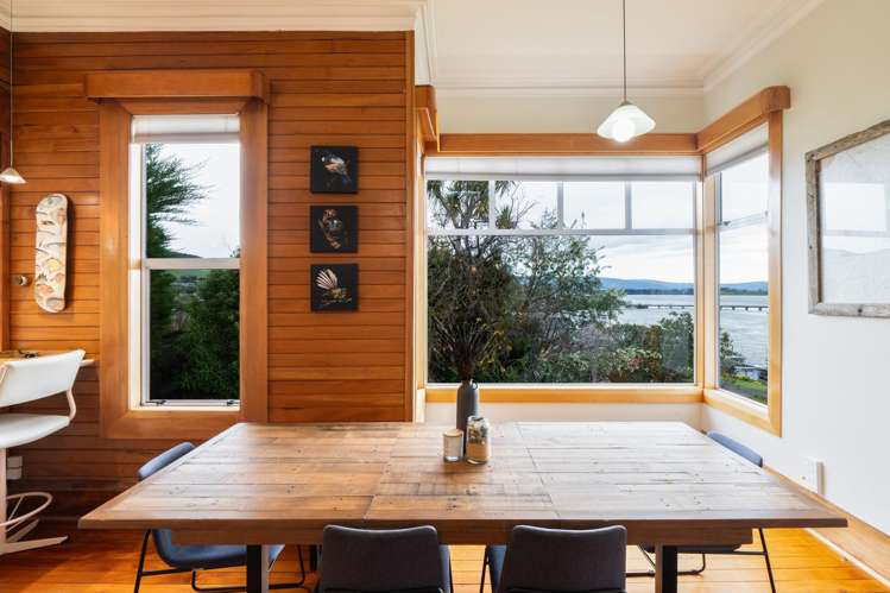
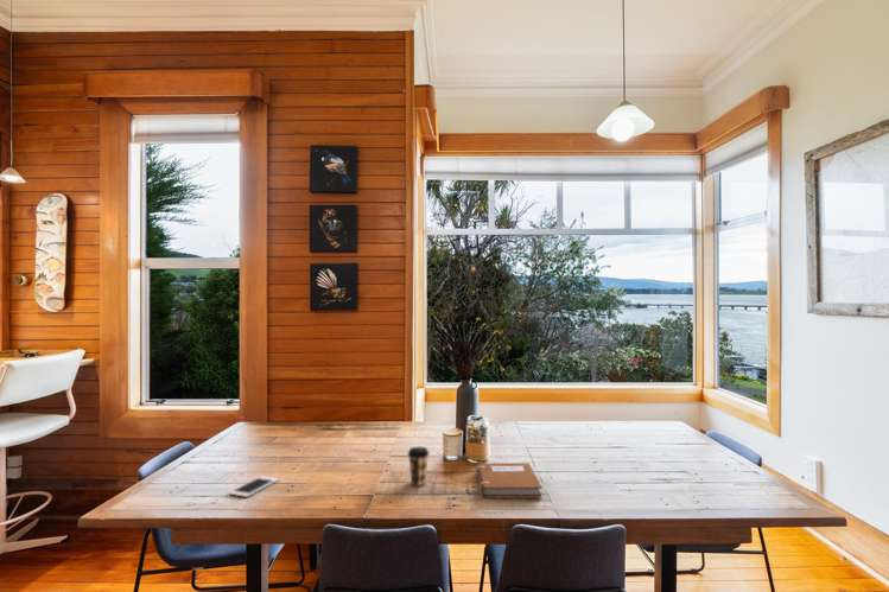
+ coffee cup (418, 465)
+ notebook (506, 478)
+ cell phone (254, 485)
